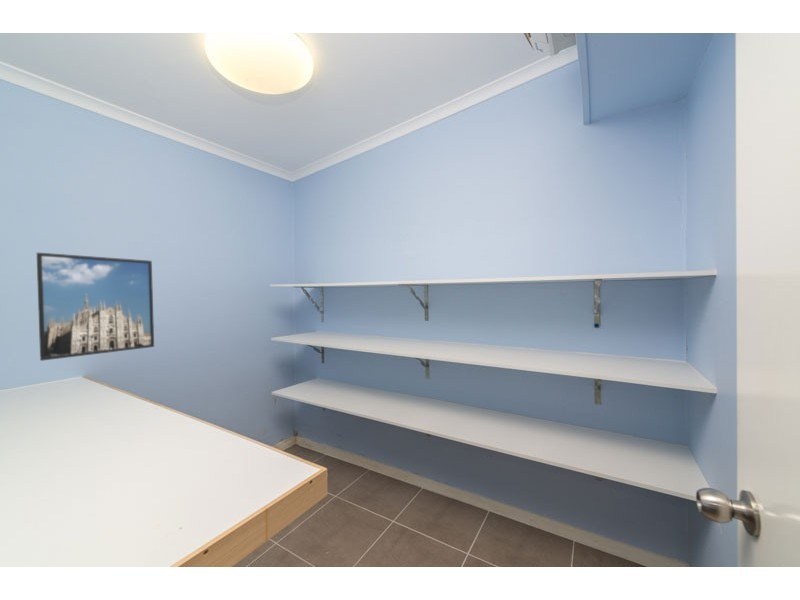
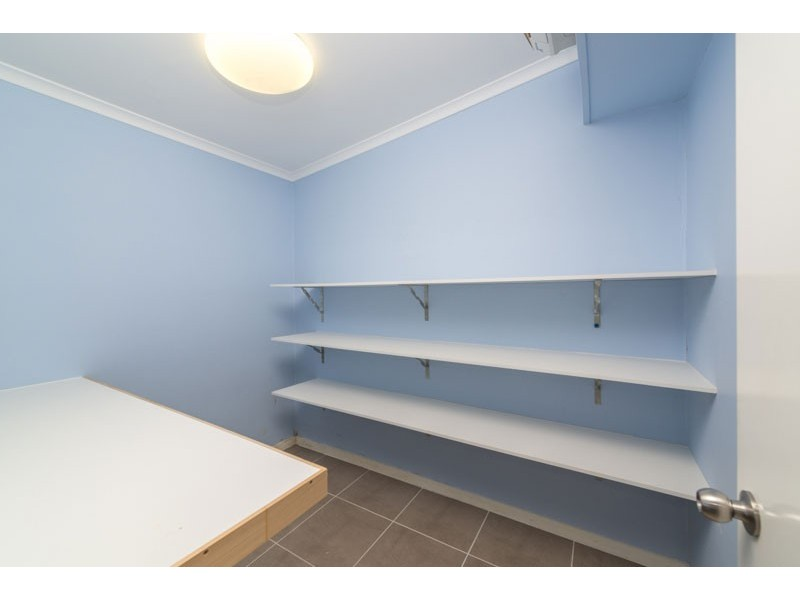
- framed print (102, 305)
